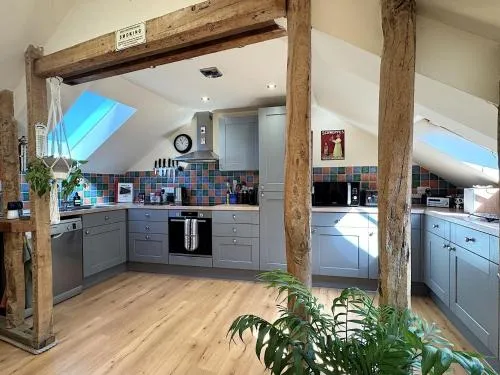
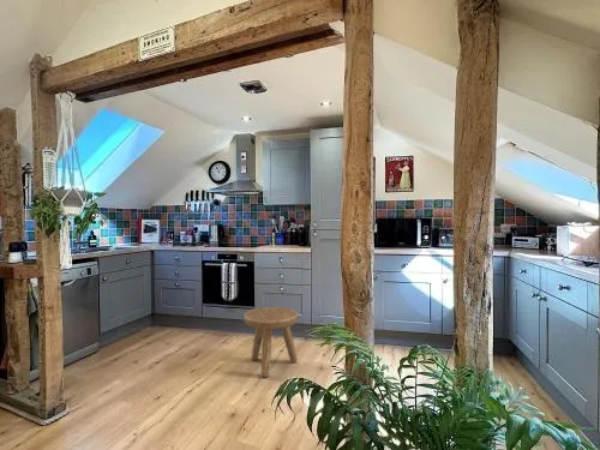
+ stool (270, 338)
